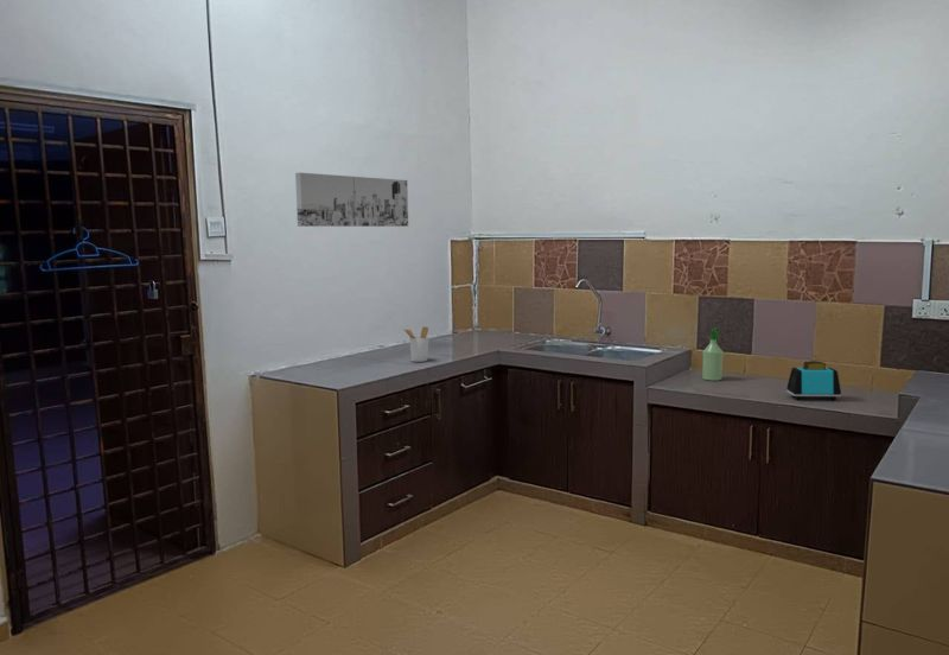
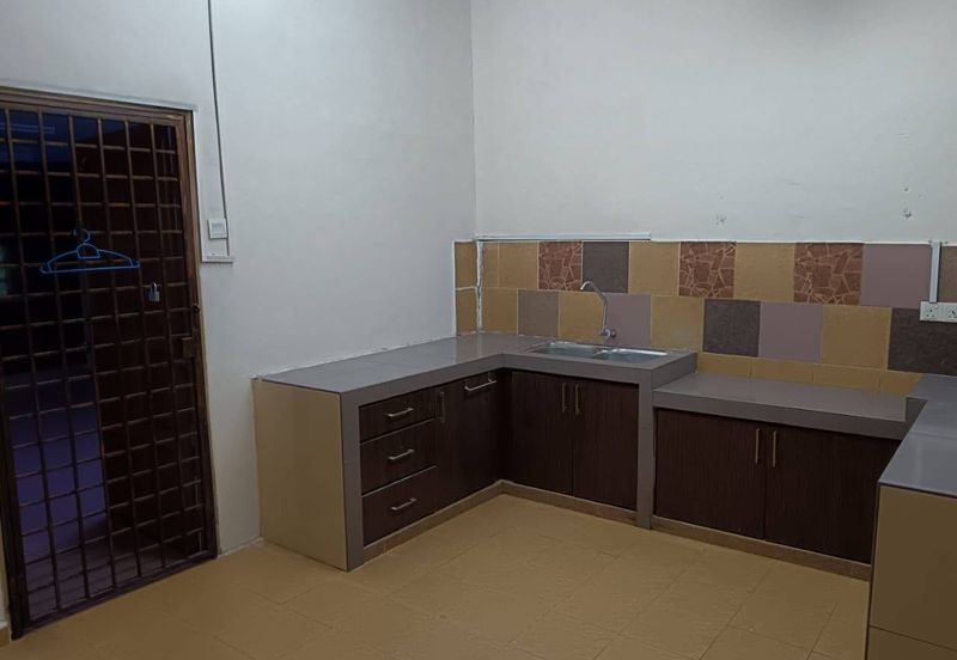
- utensil holder (415, 343)
- toaster (814, 380)
- wall art (356, 201)
- spray bottle (713, 354)
